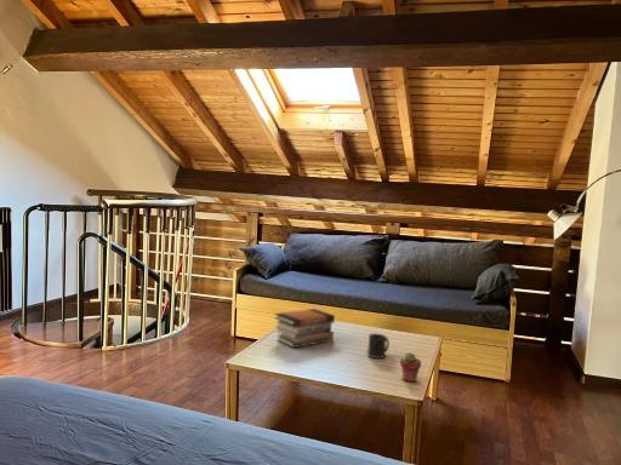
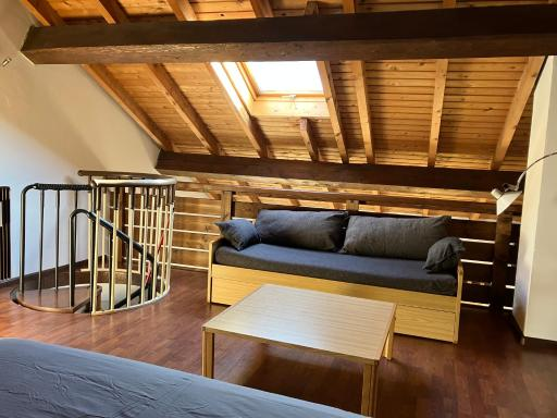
- book stack (304, 327)
- mug (380, 345)
- potted succulent (410, 366)
